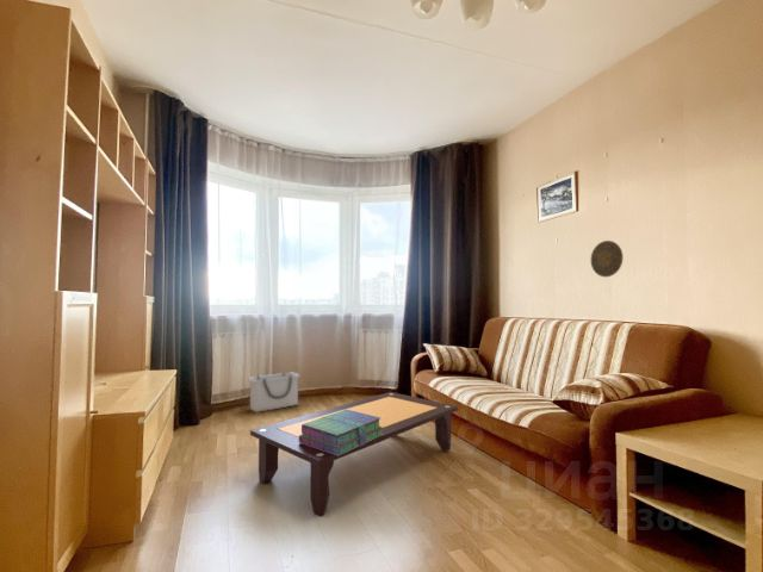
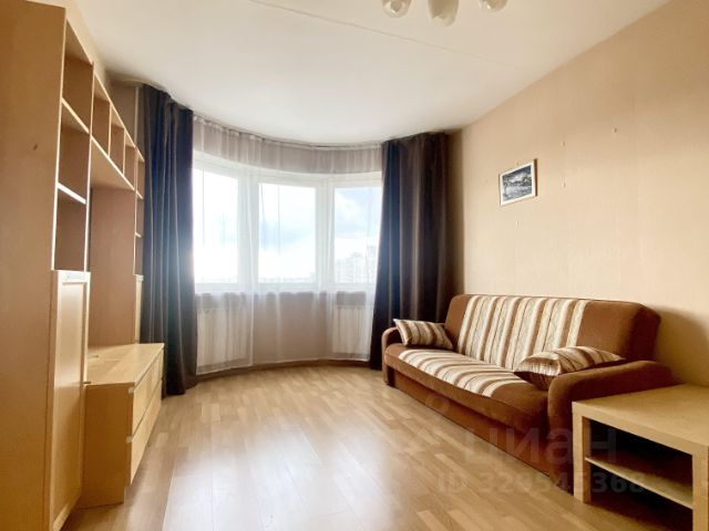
- stack of books (342, 429)
- decorative plate (604, 259)
- storage bin (274, 391)
- coffee table (366, 442)
